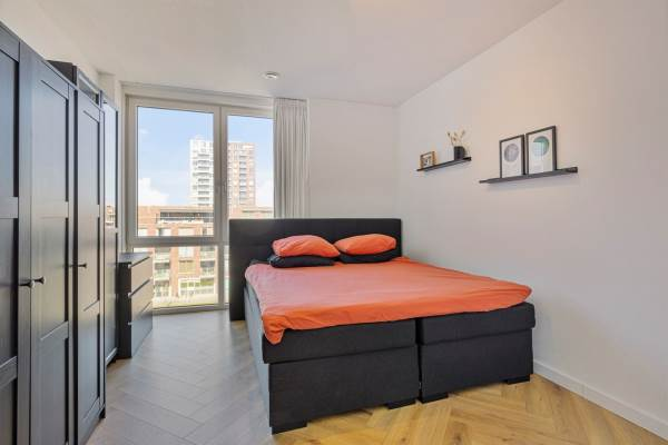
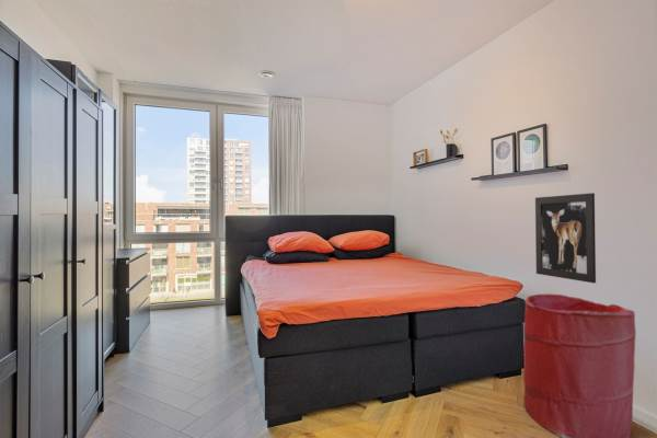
+ laundry hamper (575, 358)
+ wall art (563, 237)
